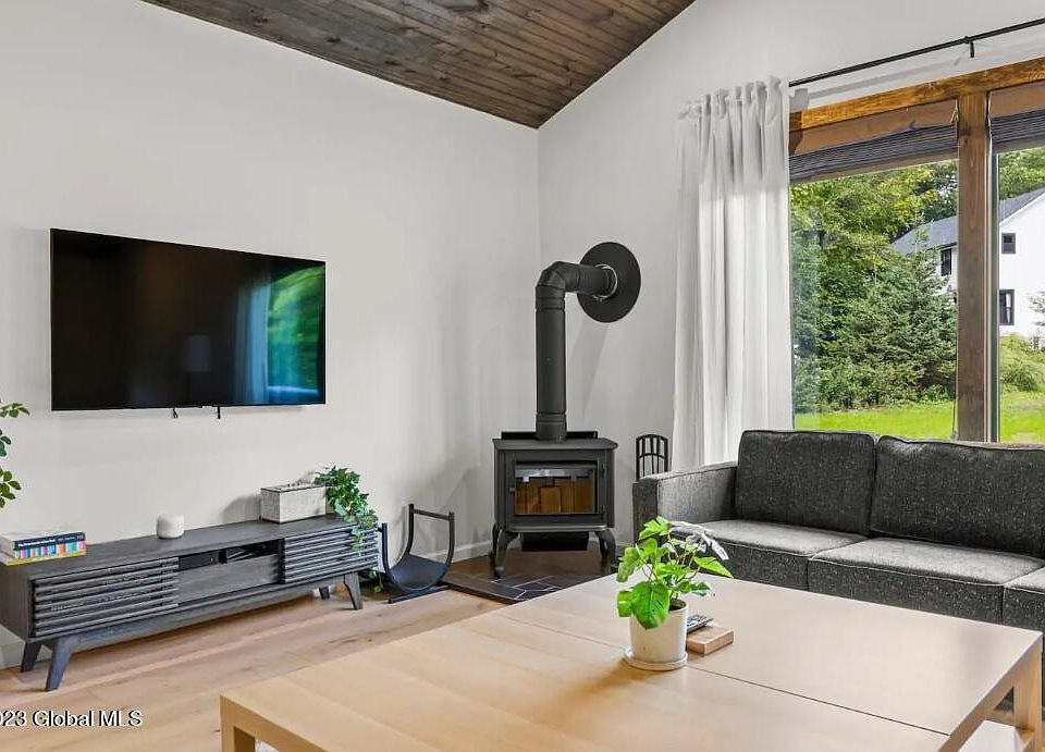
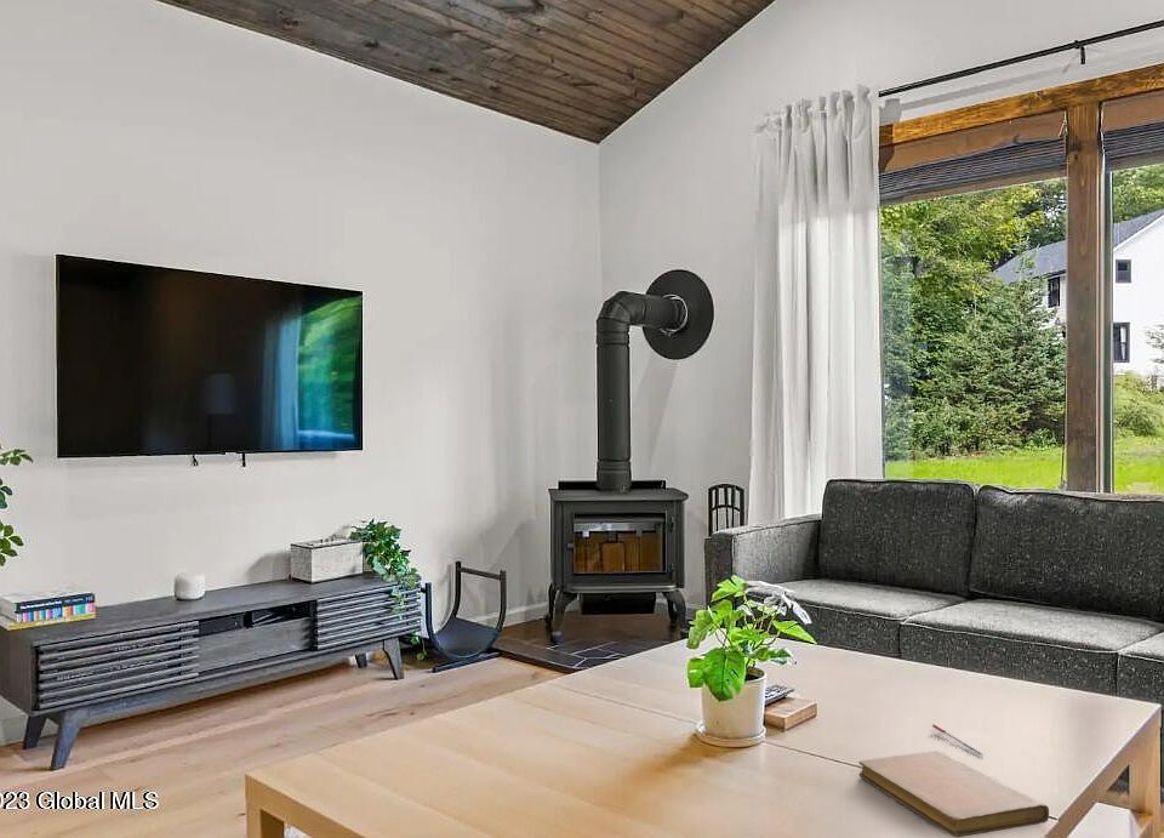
+ notebook (947, 788)
+ pen (957, 739)
